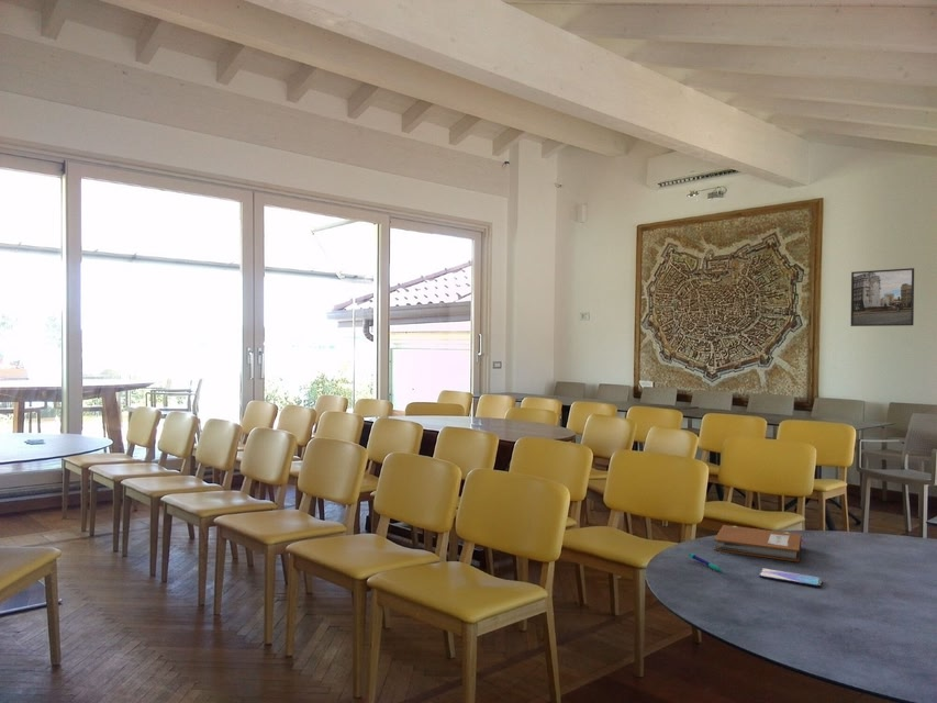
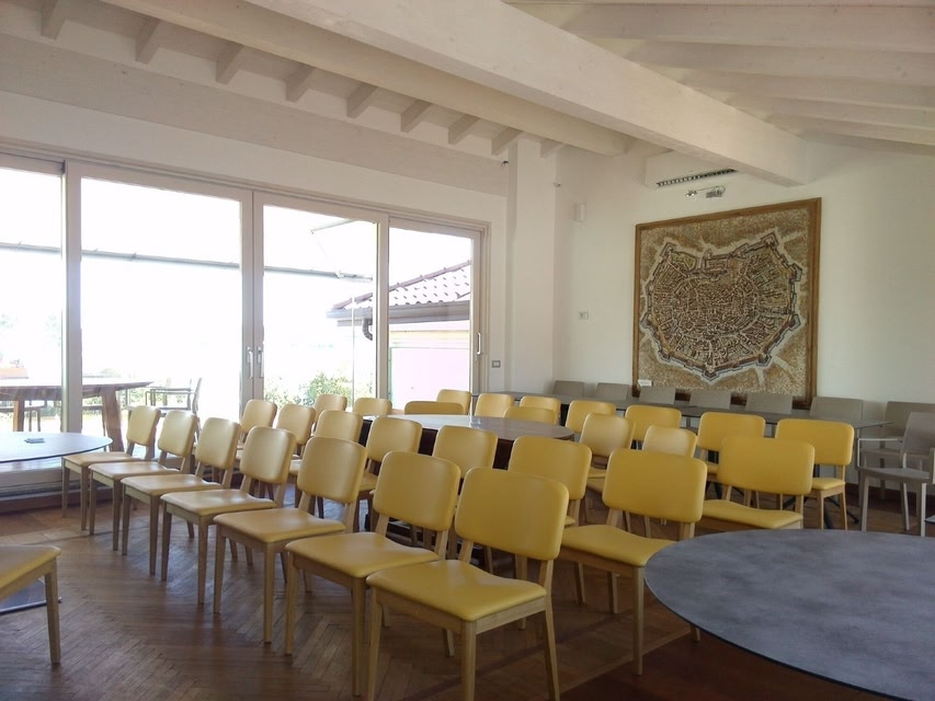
- pen (705, 562)
- notebook (760, 542)
- smartphone (790, 577)
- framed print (881, 298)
